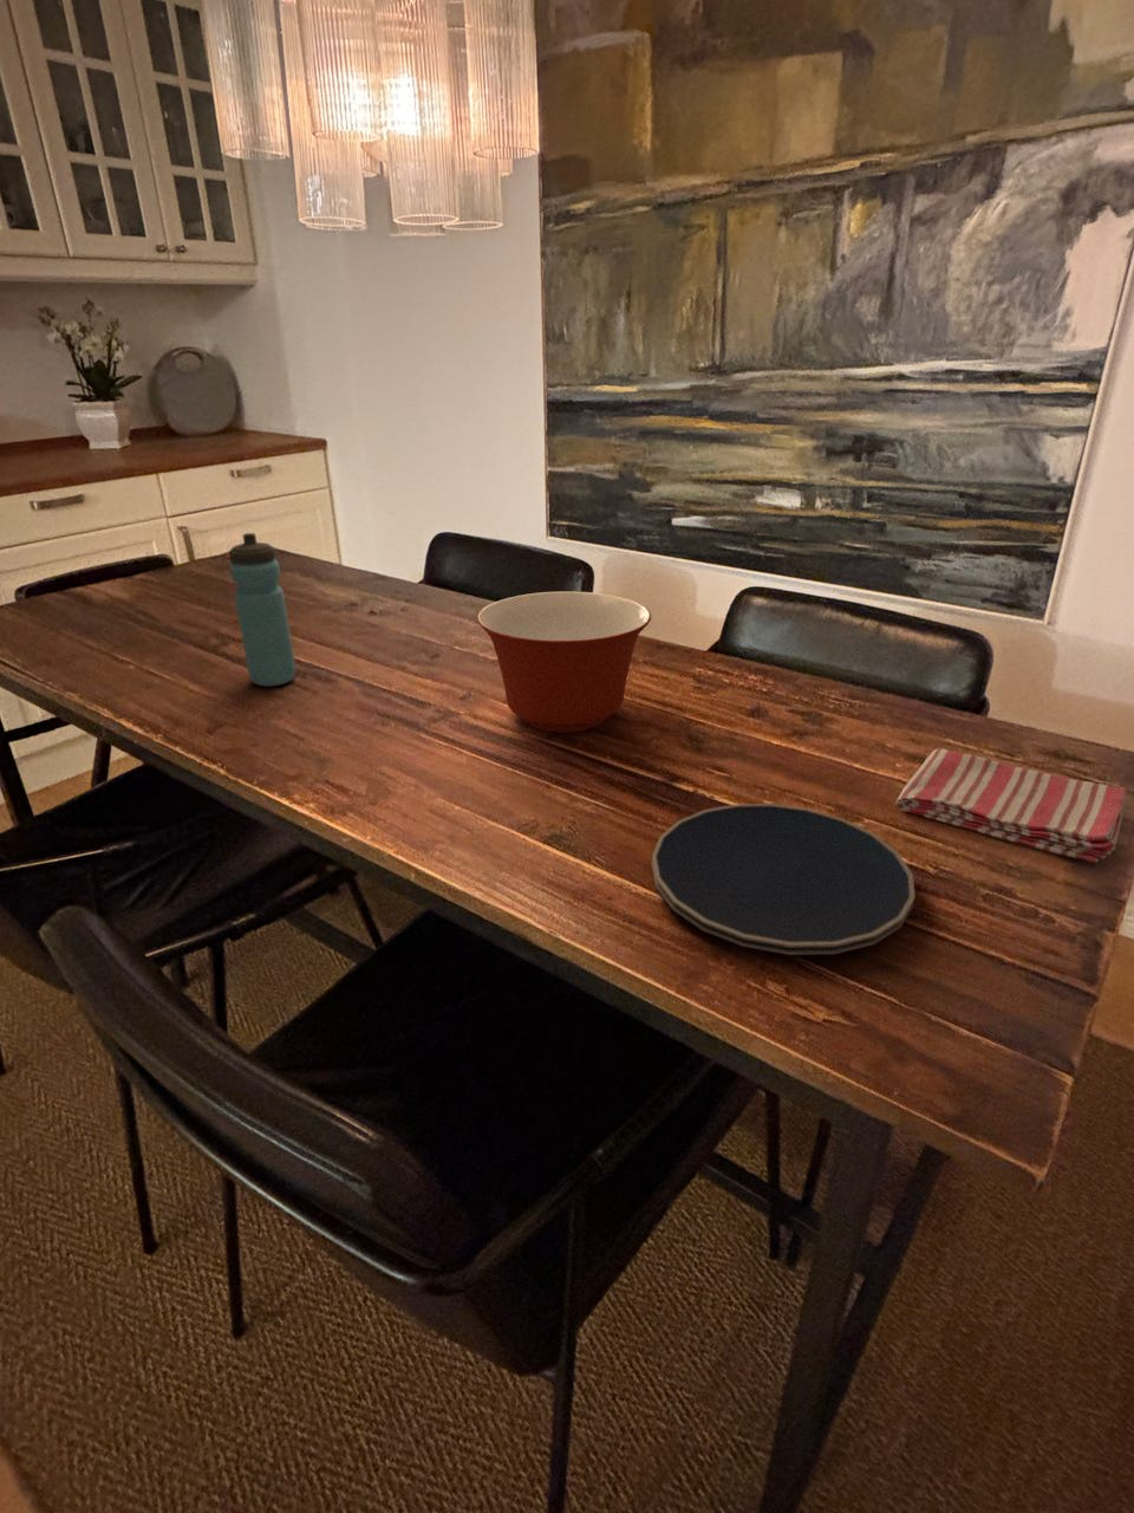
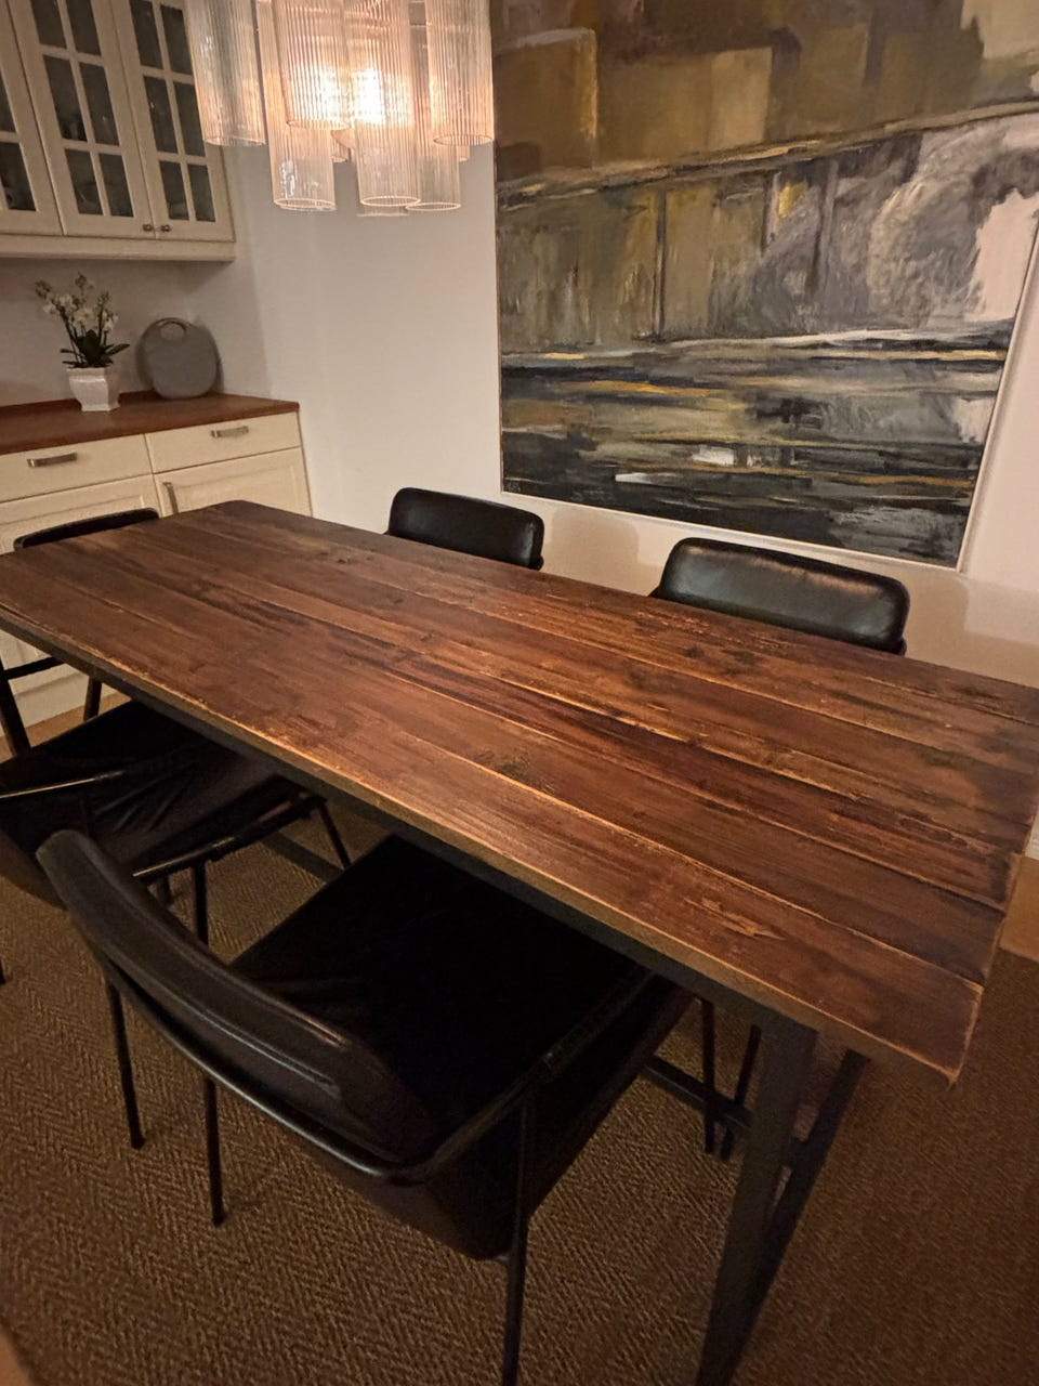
- water bottle (261, 609)
- mixing bowl (565, 666)
- plate (779, 872)
- dish towel (1011, 796)
